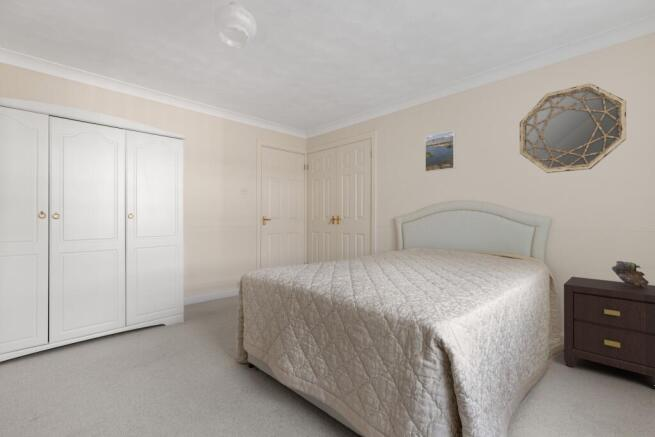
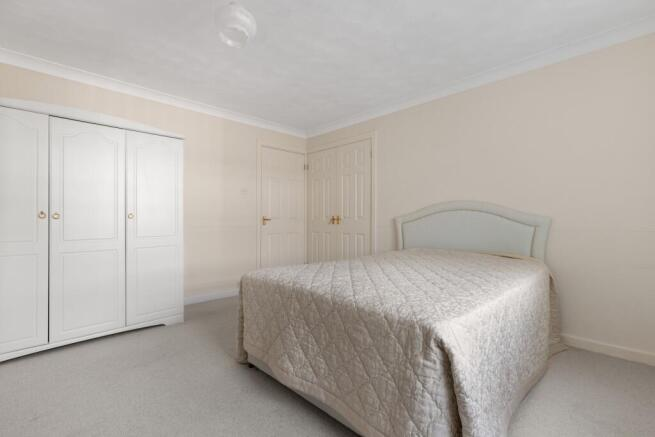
- nightstand (613, 327)
- home mirror (567, 130)
- coral (629, 272)
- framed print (439, 152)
